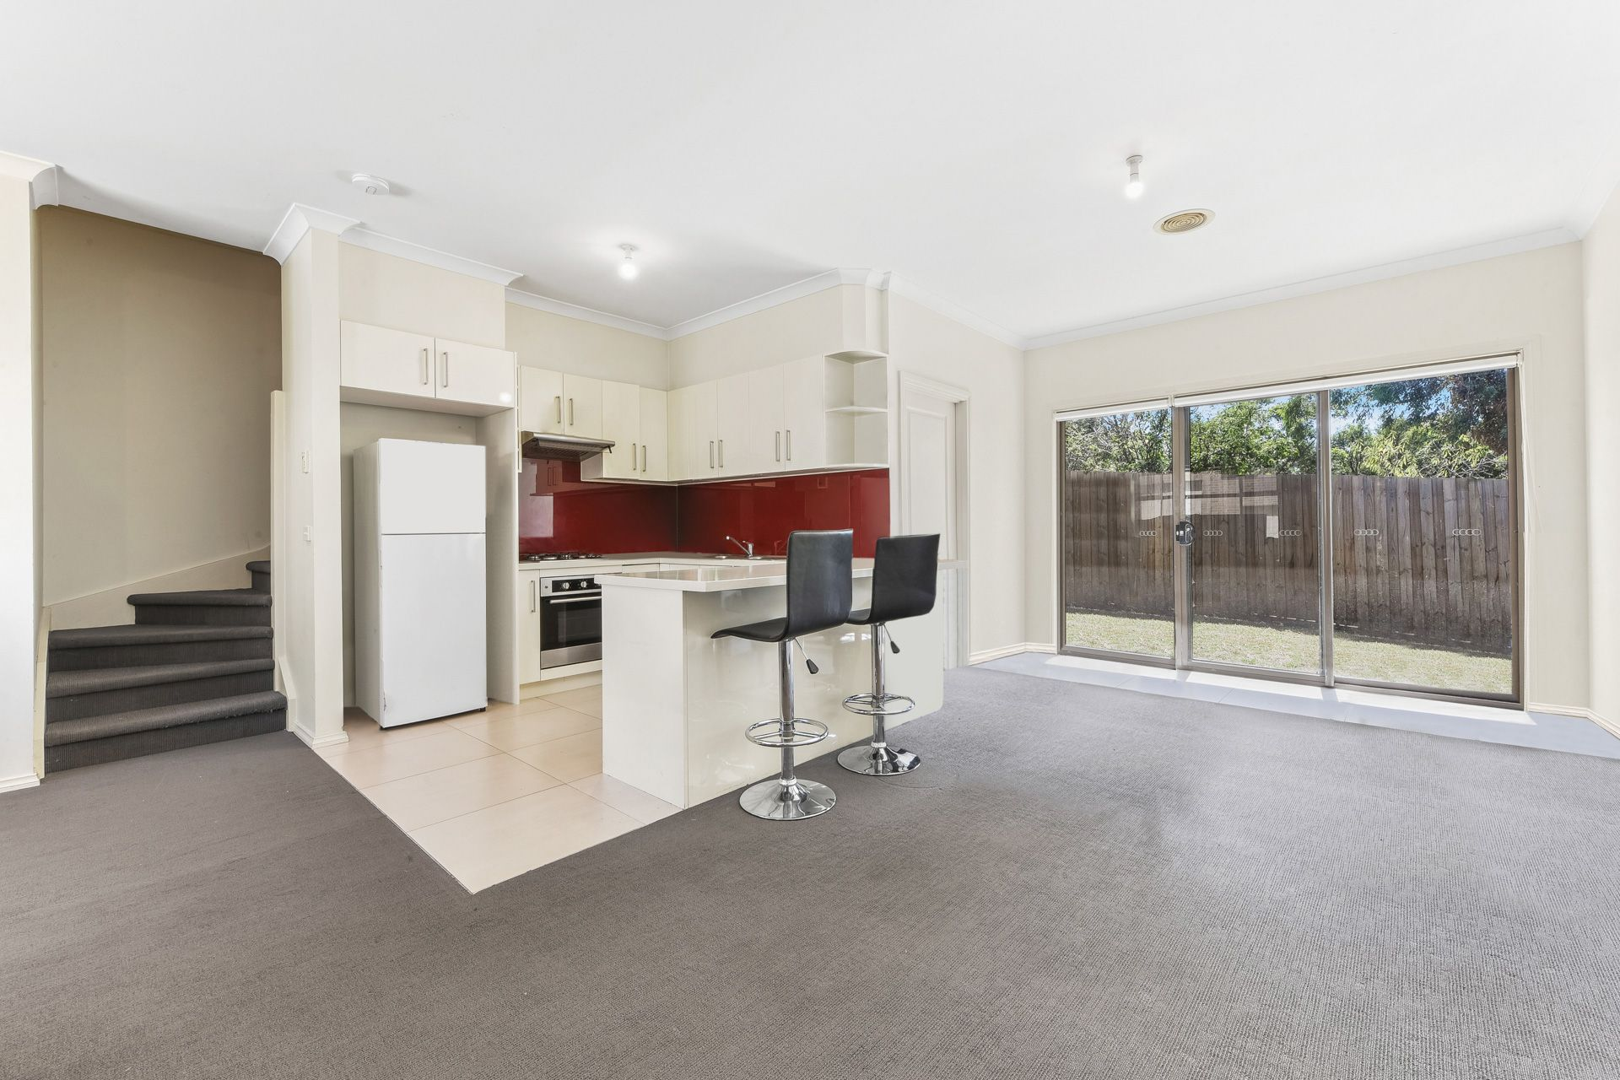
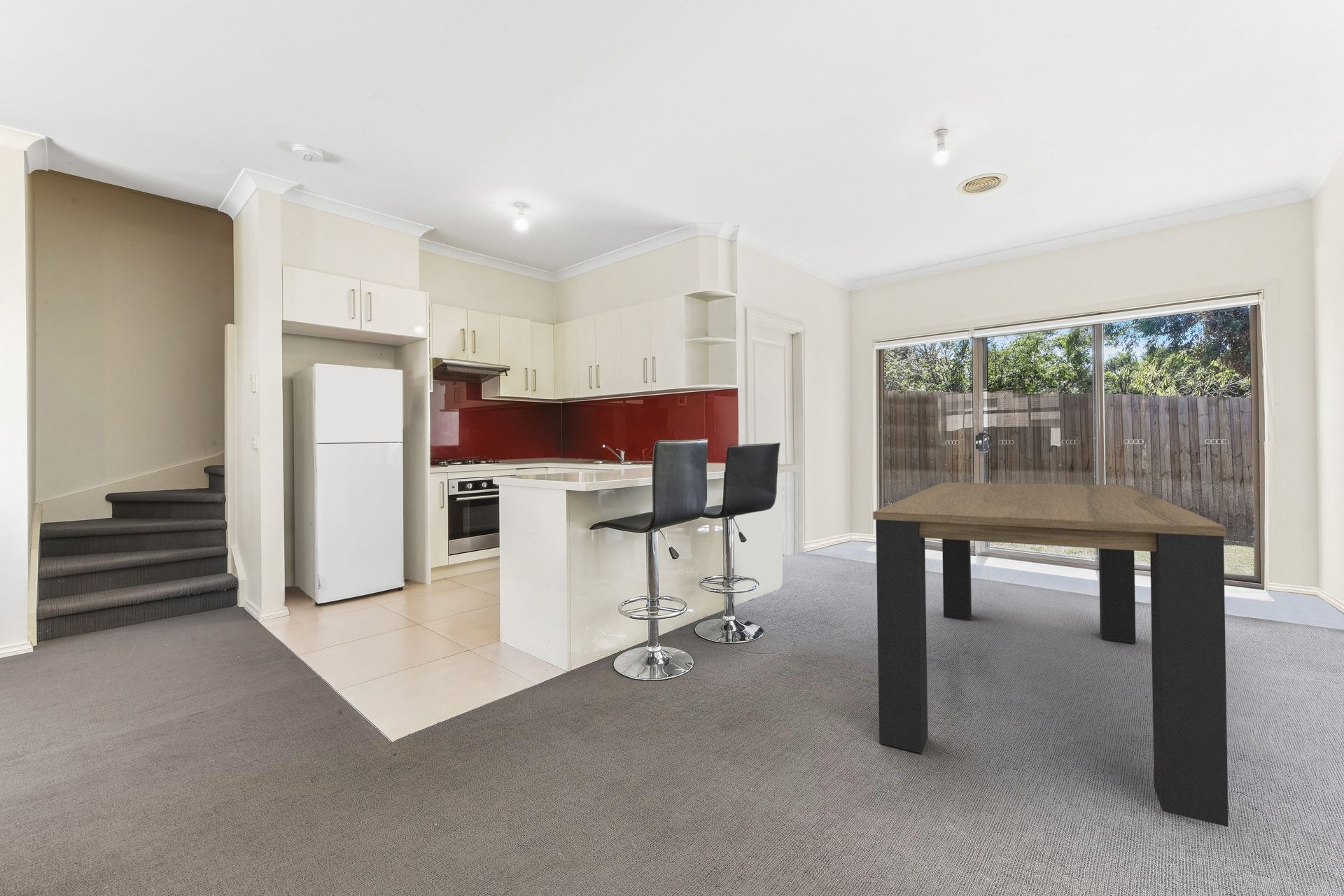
+ dining table (1031, 544)
